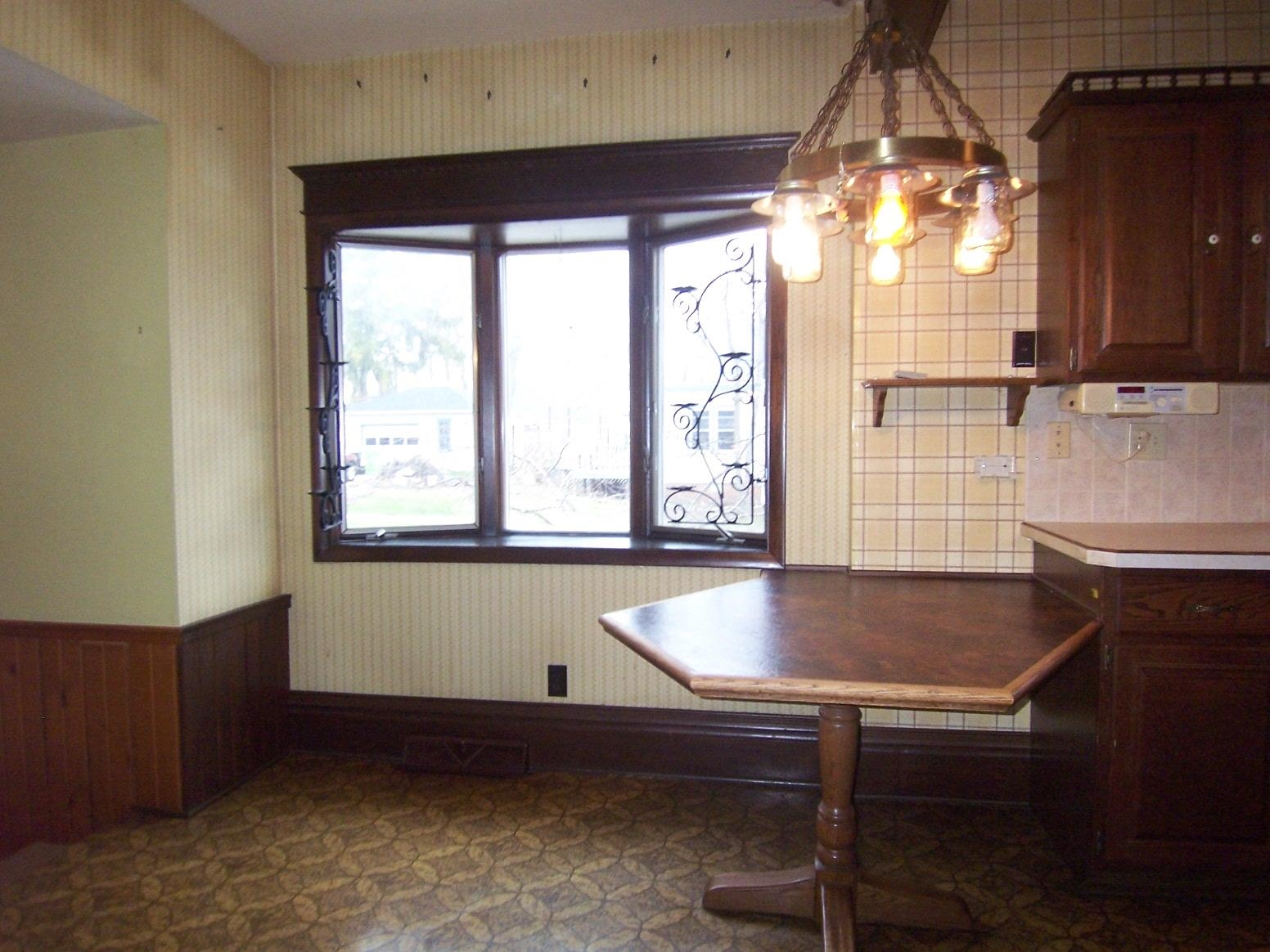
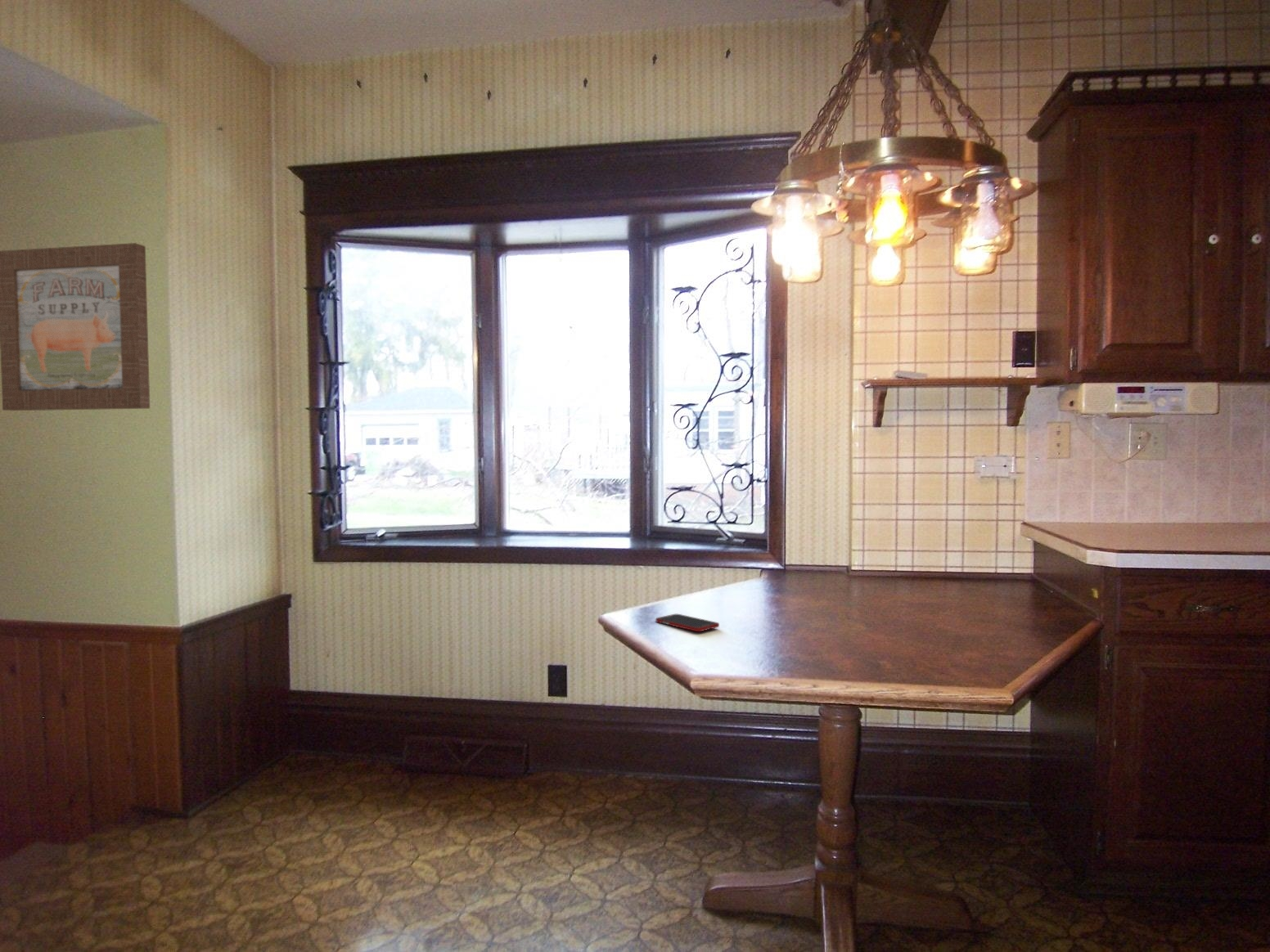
+ cell phone (687, 622)
+ wall art (73, 329)
